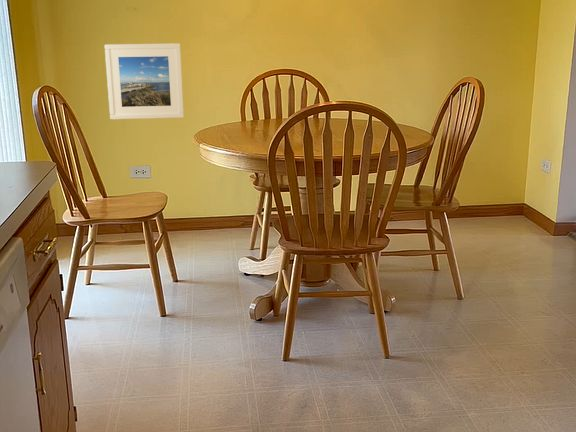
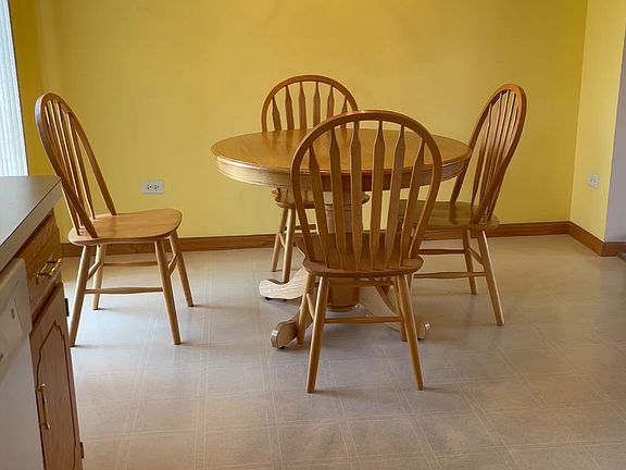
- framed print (145, 81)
